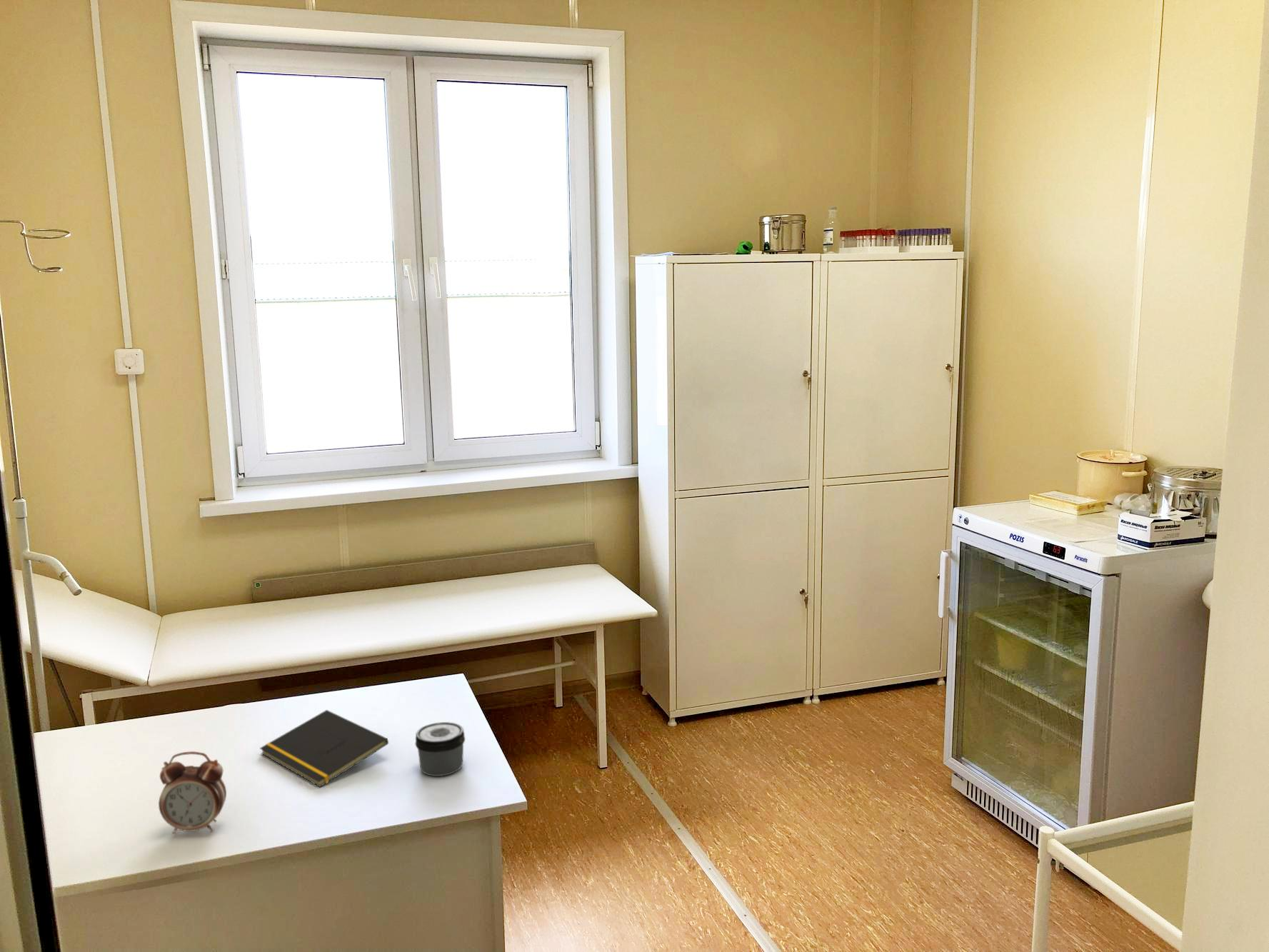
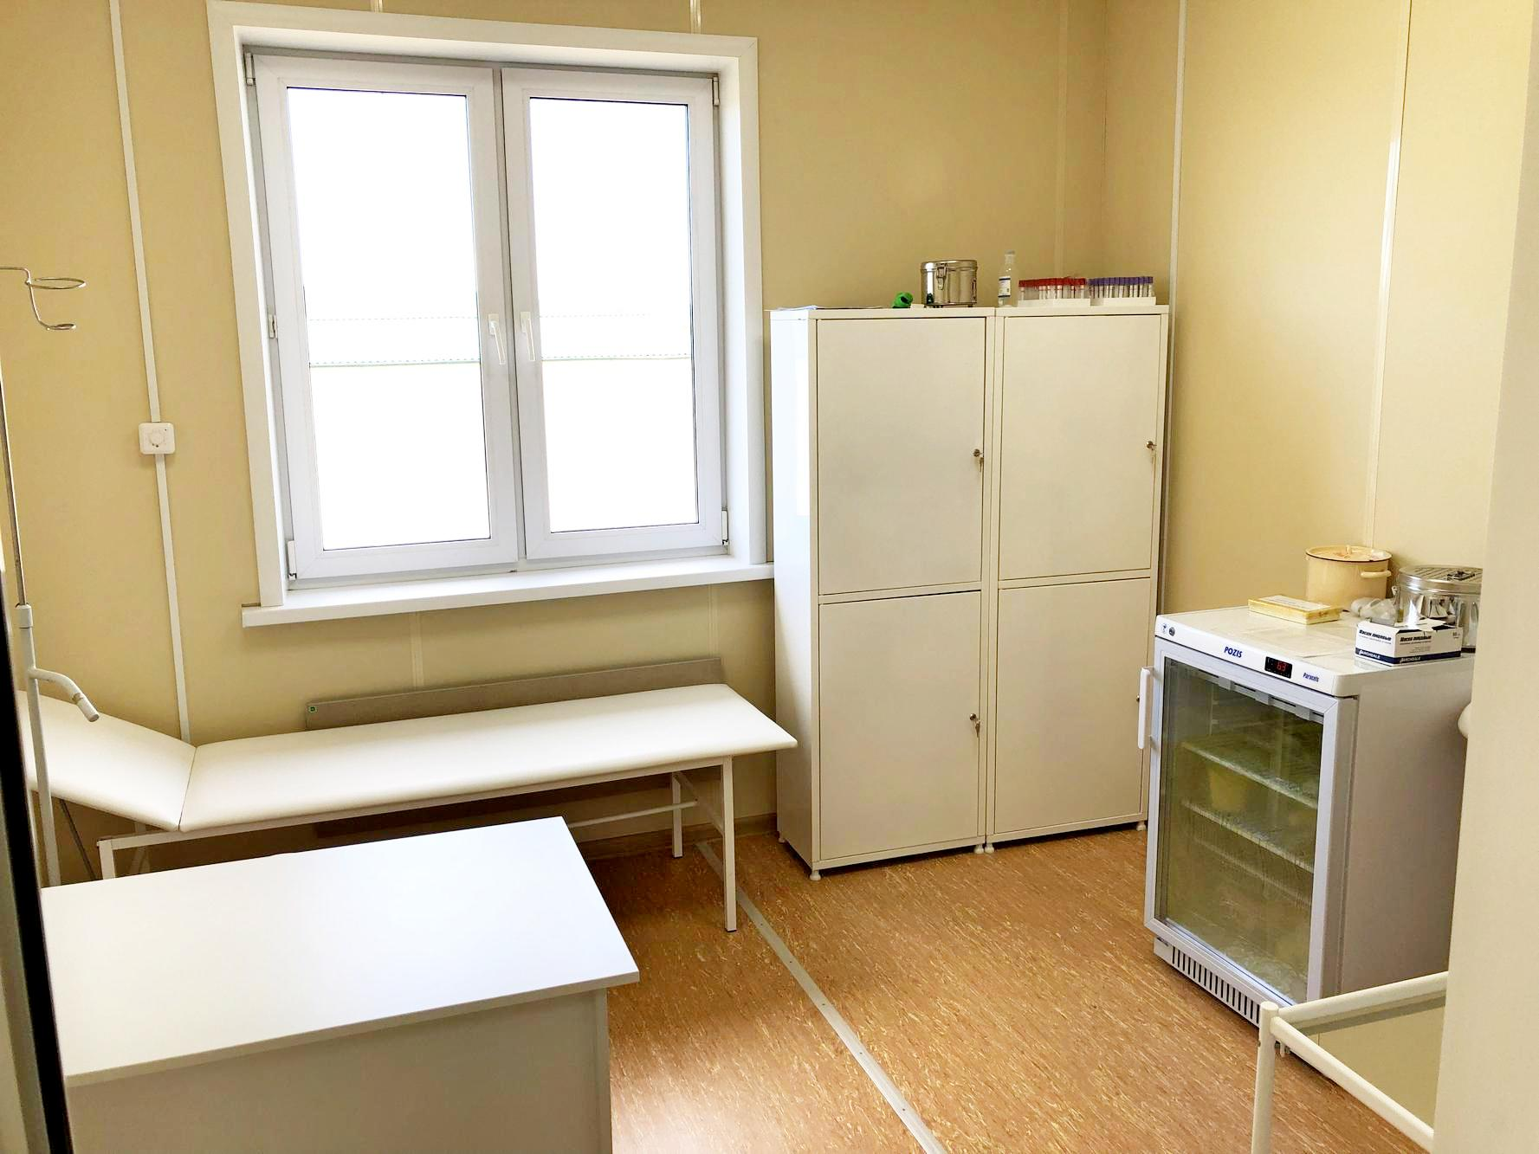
- notepad (323, 746)
- alarm clock (192, 791)
- jar (441, 749)
